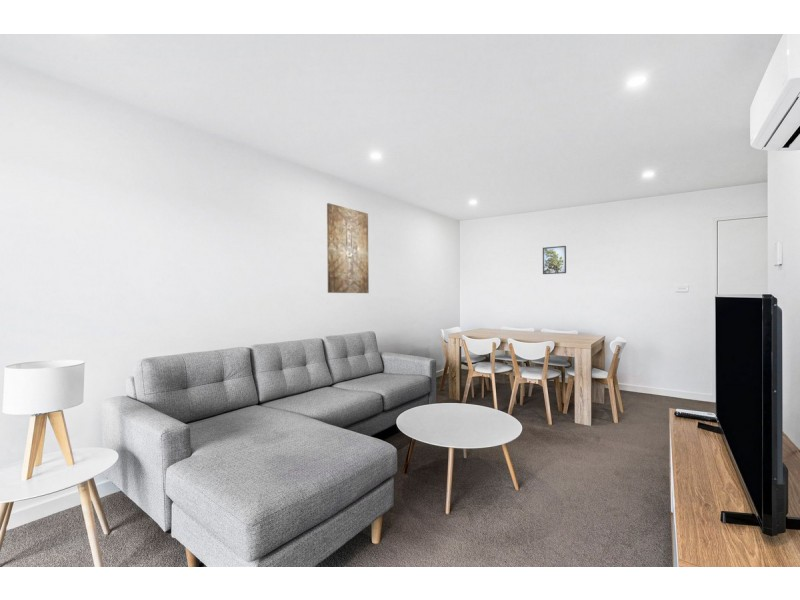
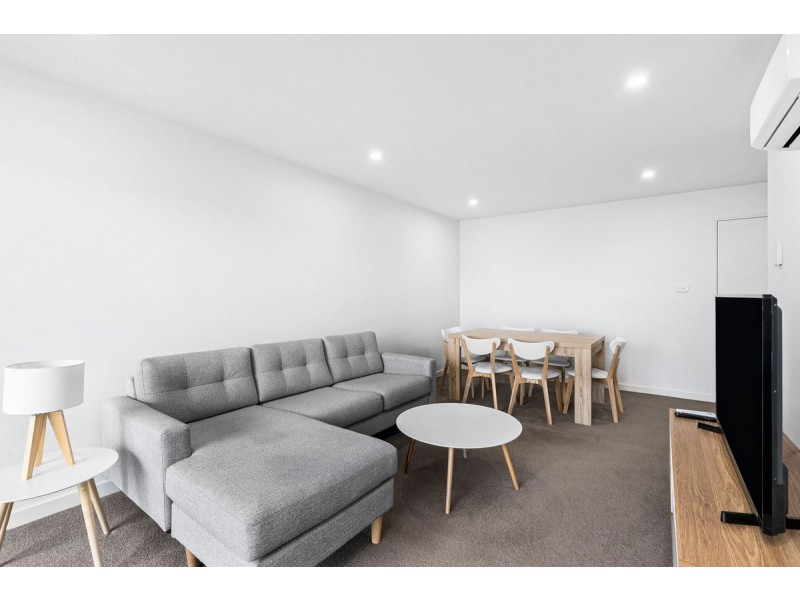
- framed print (554, 260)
- wall art (348, 250)
